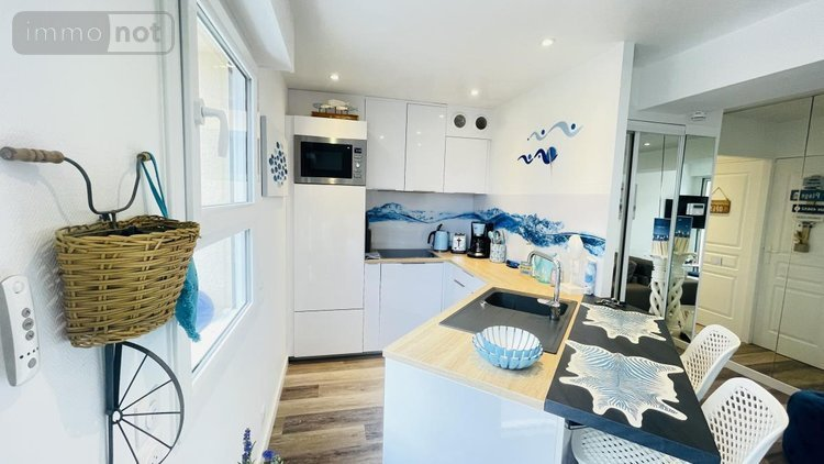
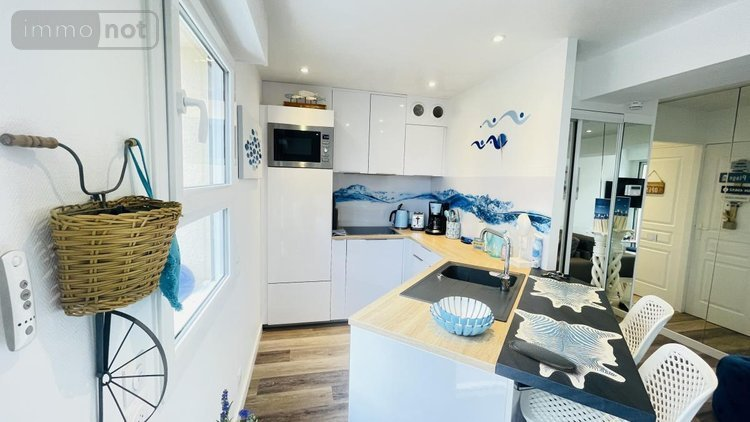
+ oval tray (540, 354)
